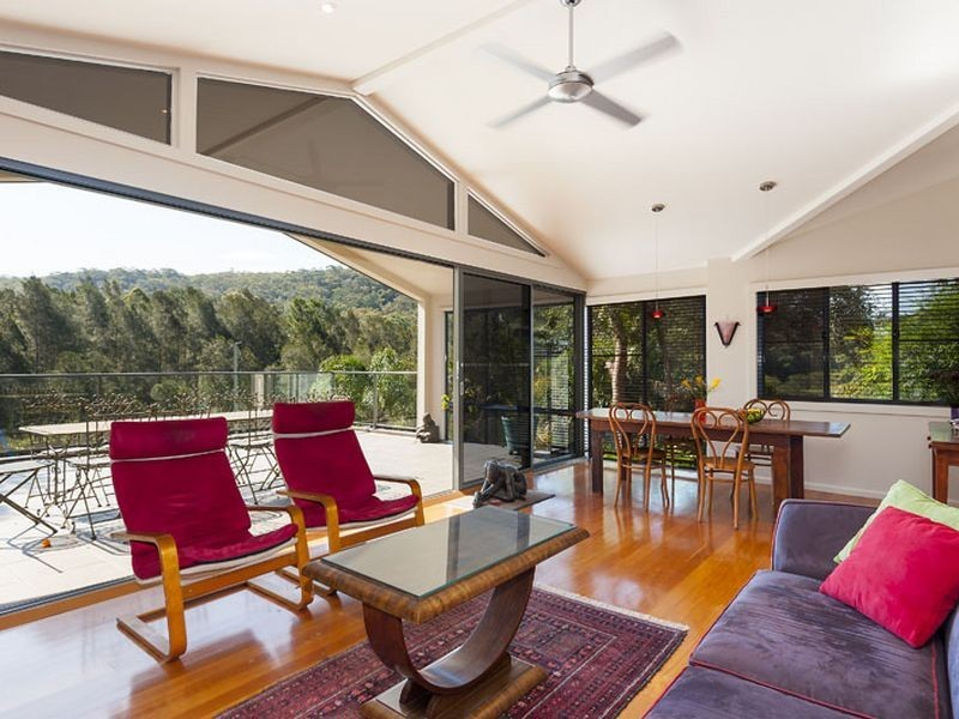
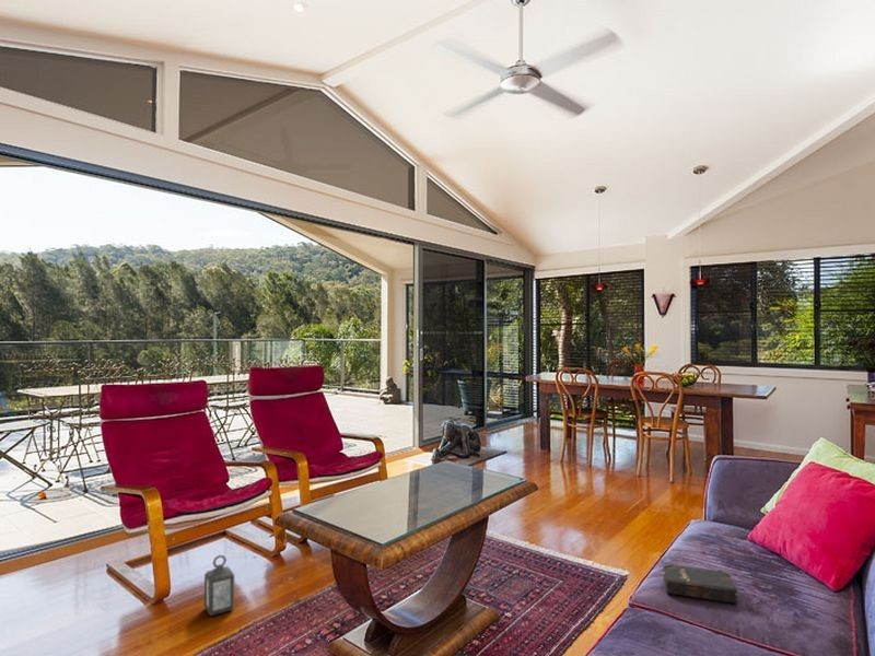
+ lantern (219, 582)
+ hardback book (698, 583)
